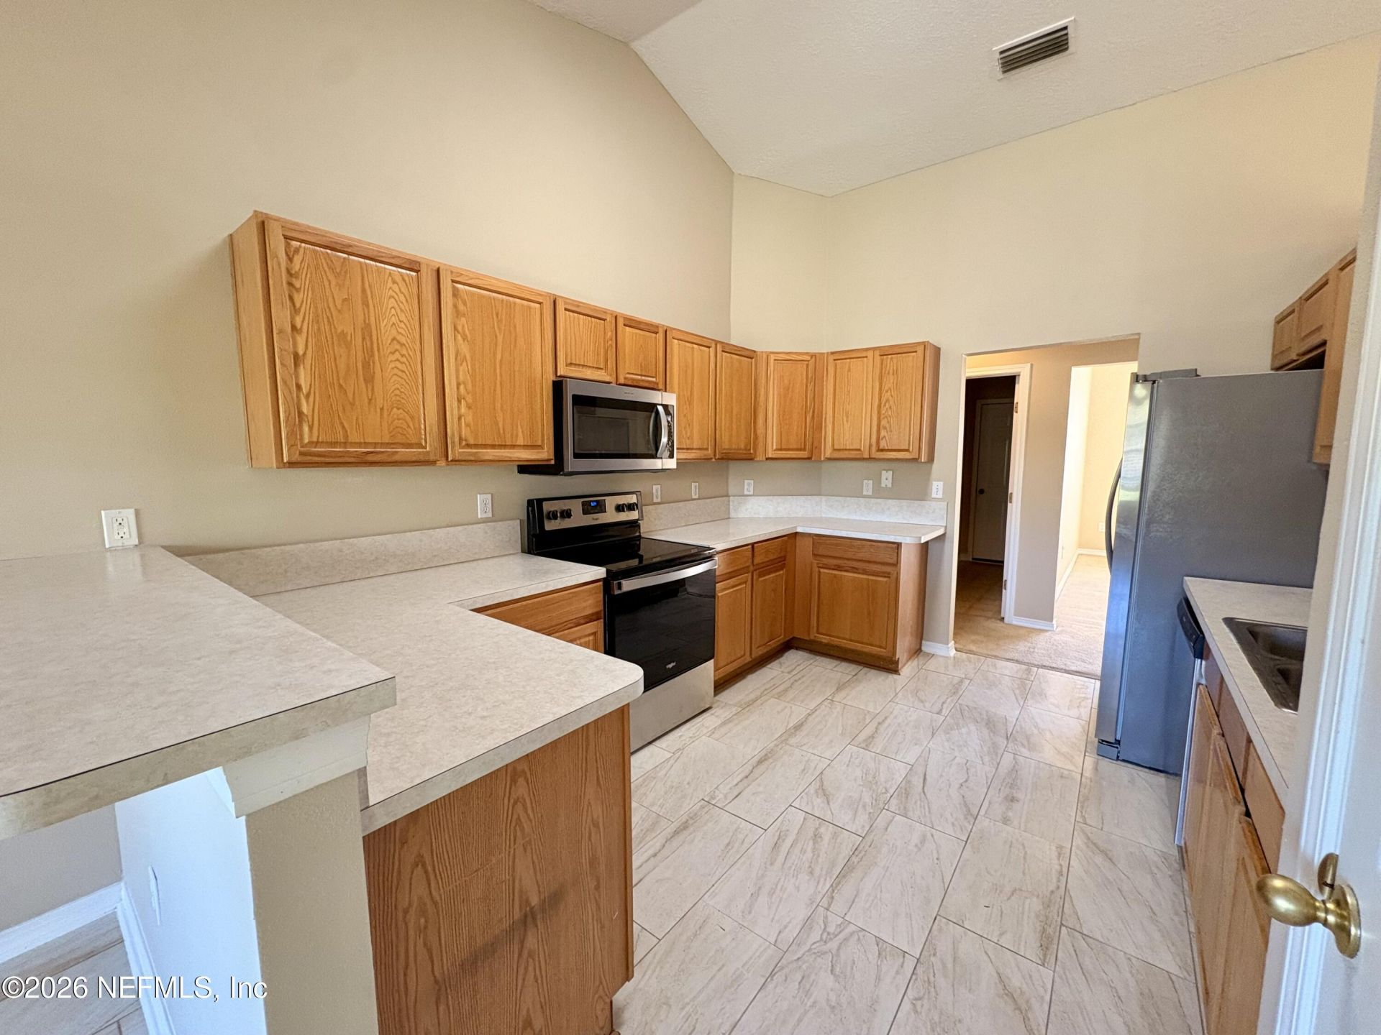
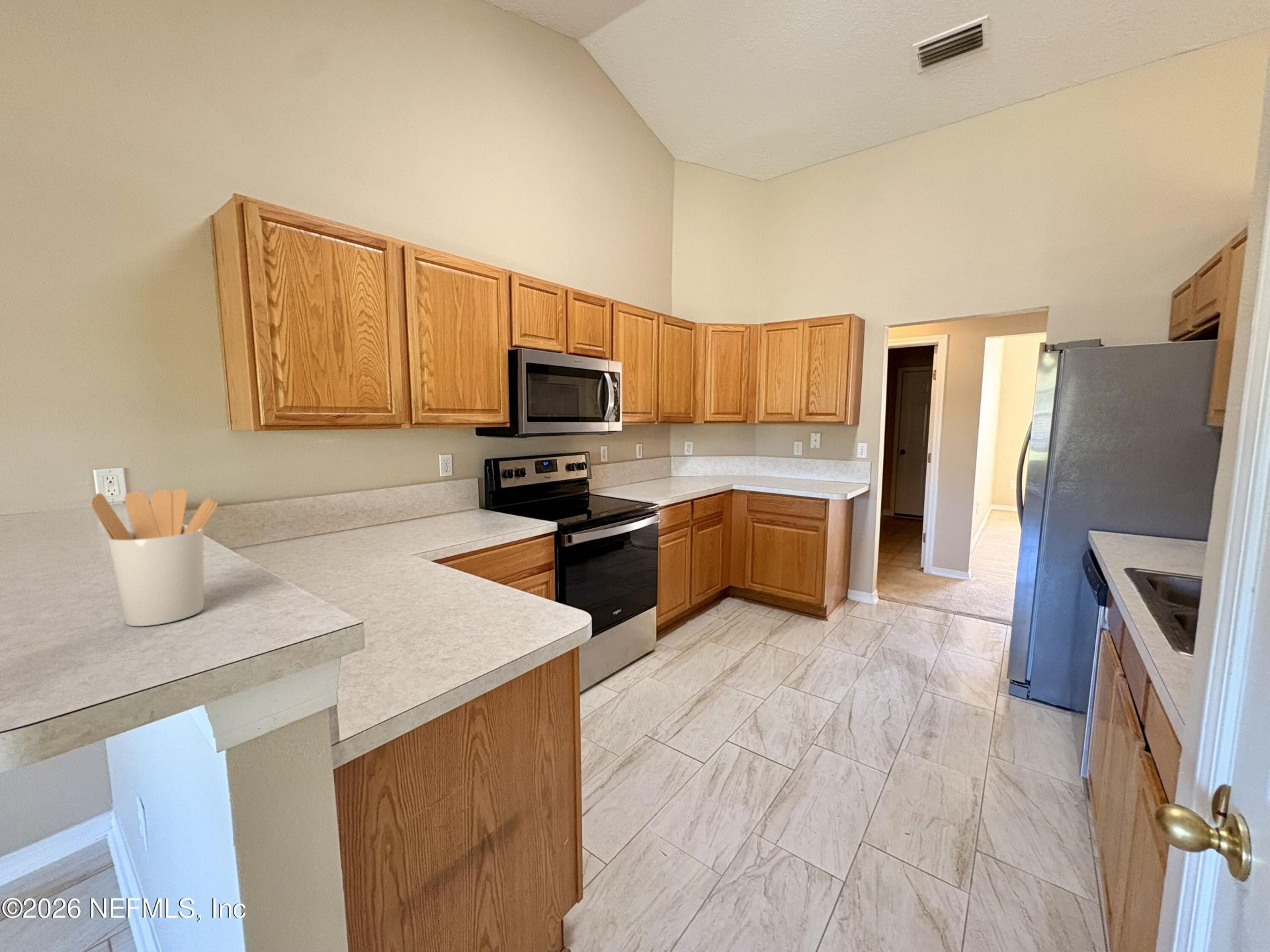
+ utensil holder (159, 550)
